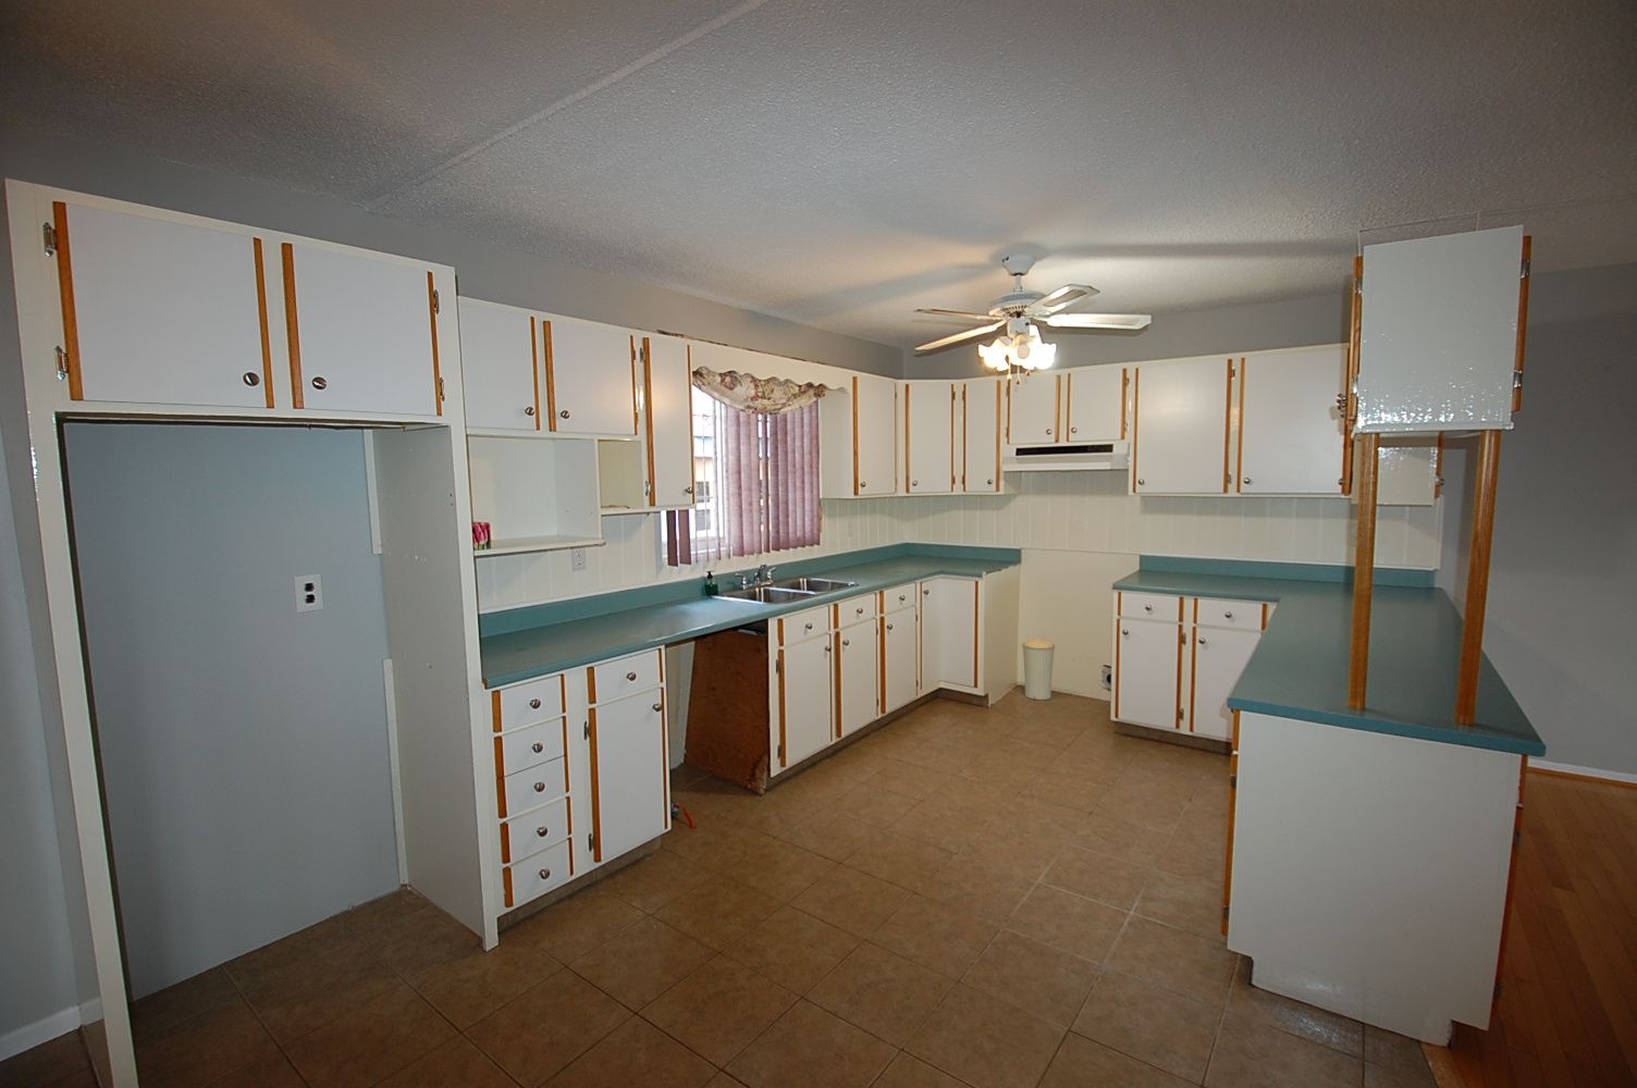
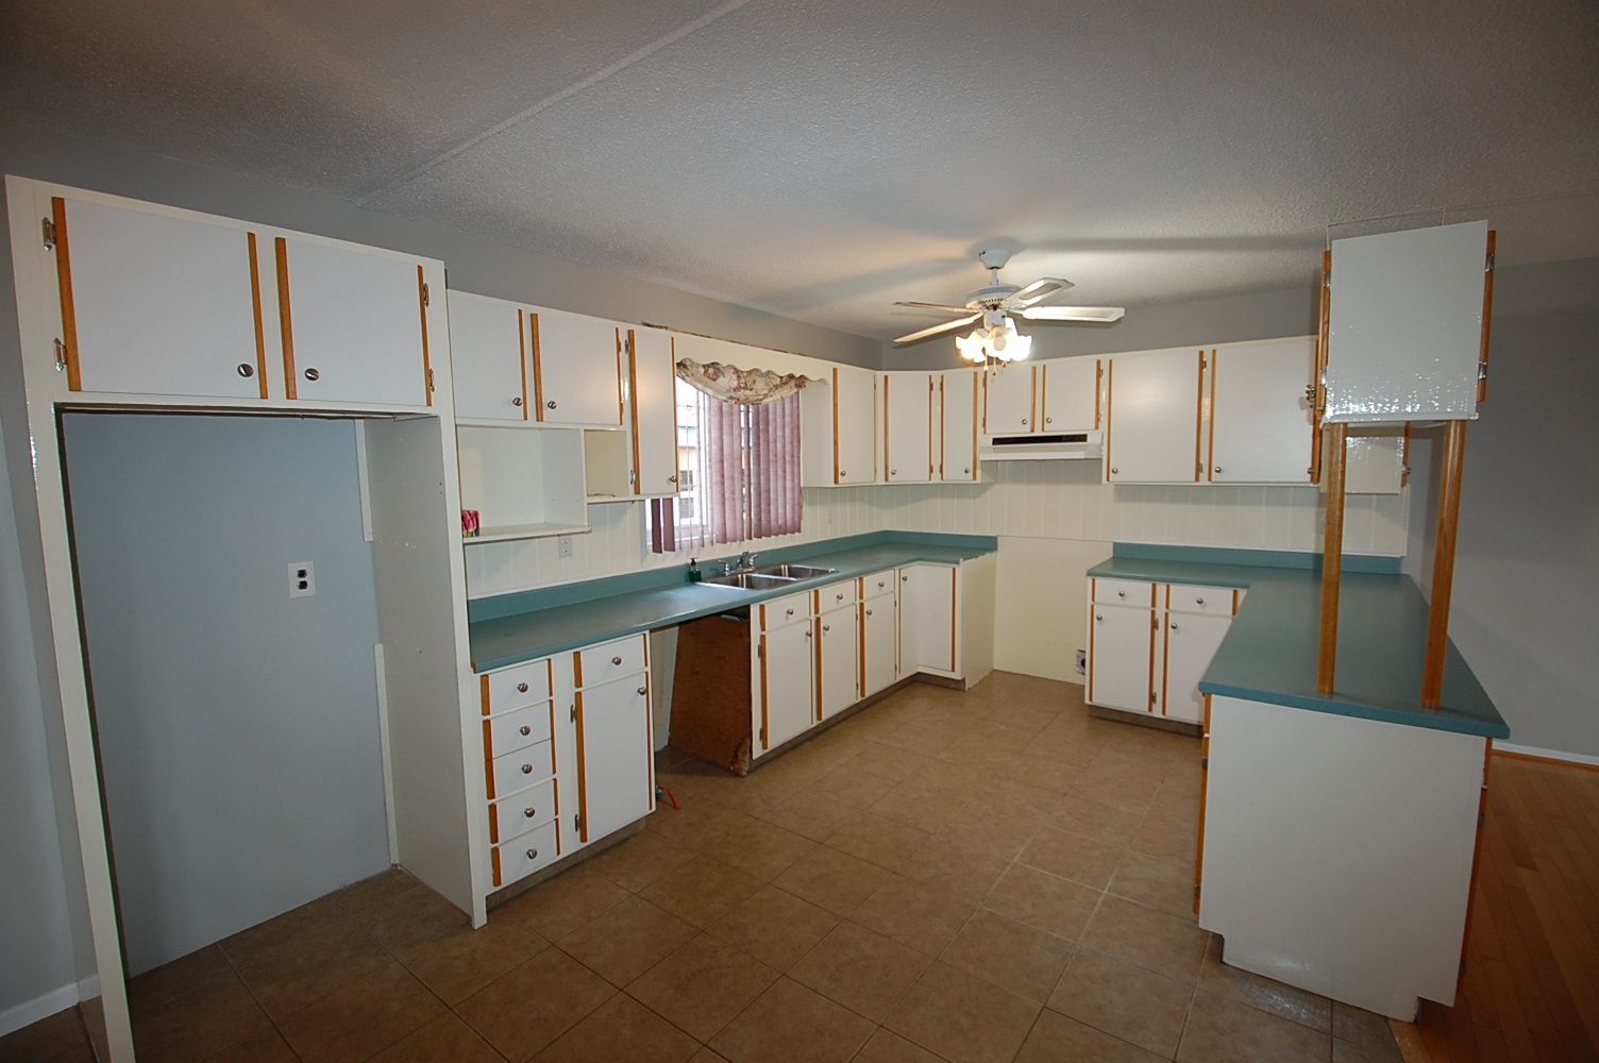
- trash can (1037, 667)
